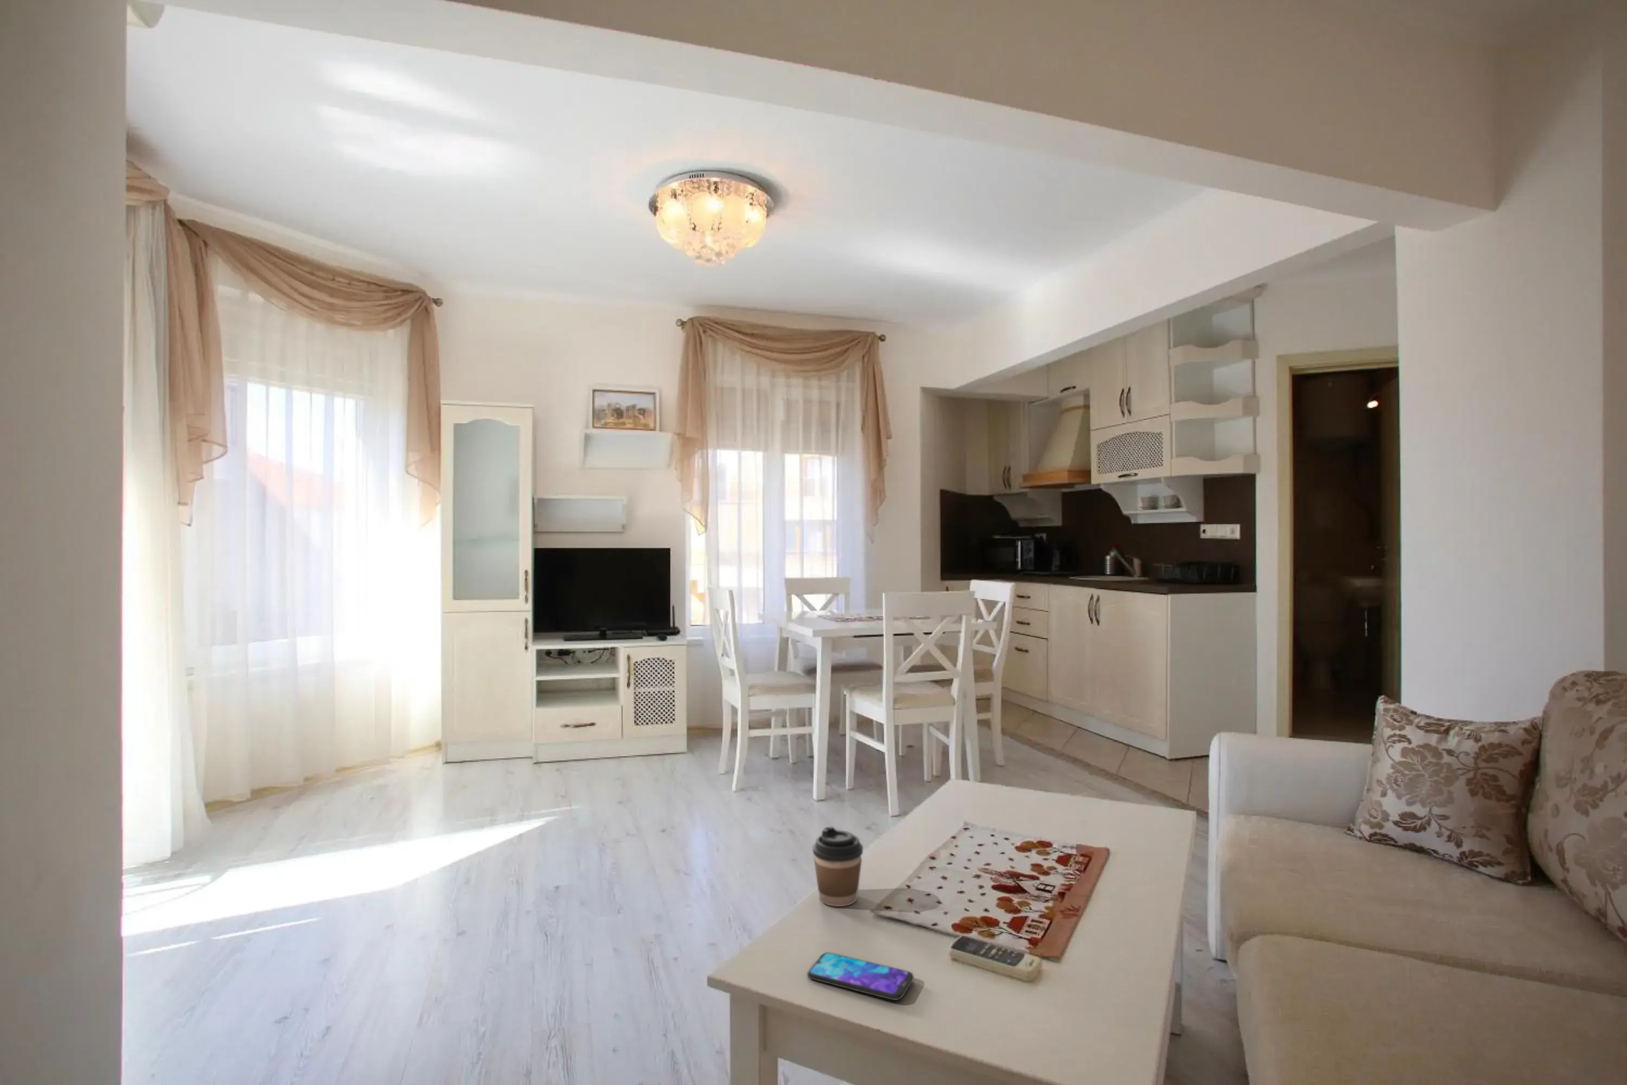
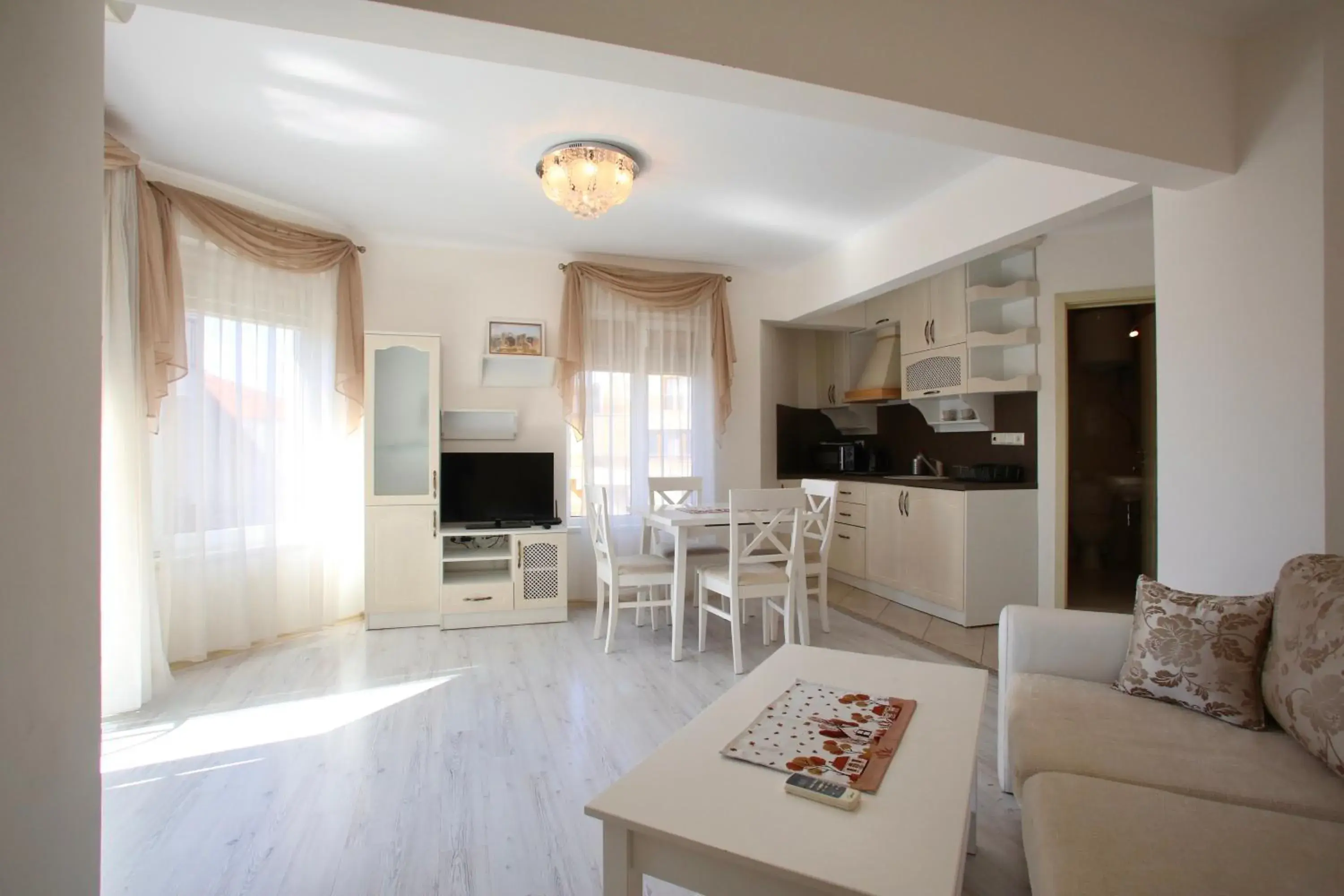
- smartphone (861, 976)
- coffee cup (838, 865)
